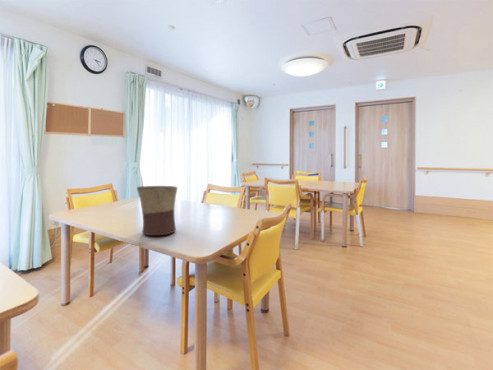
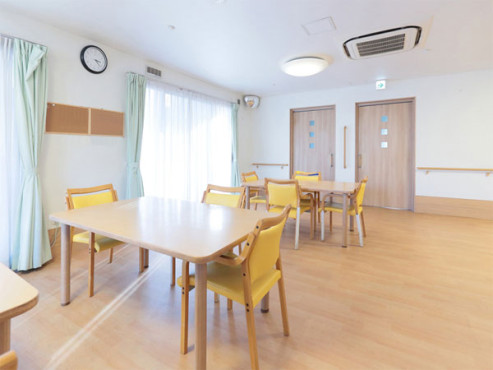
- flower pot (157, 209)
